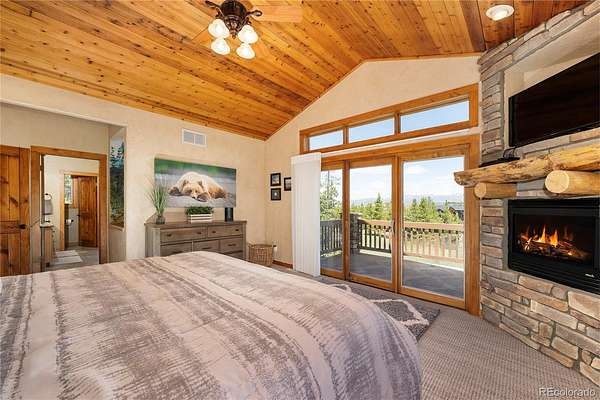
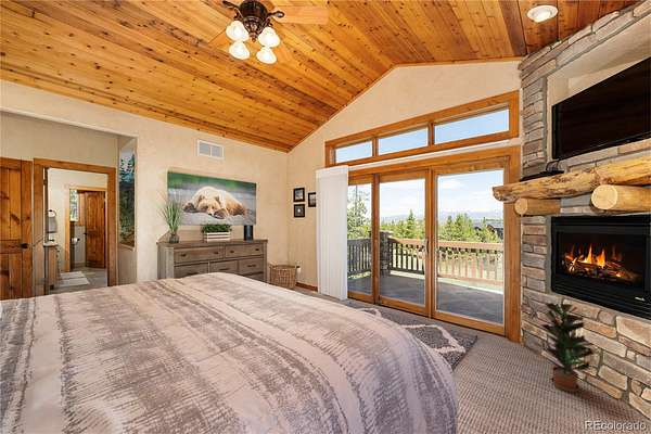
+ potted plant (567, 345)
